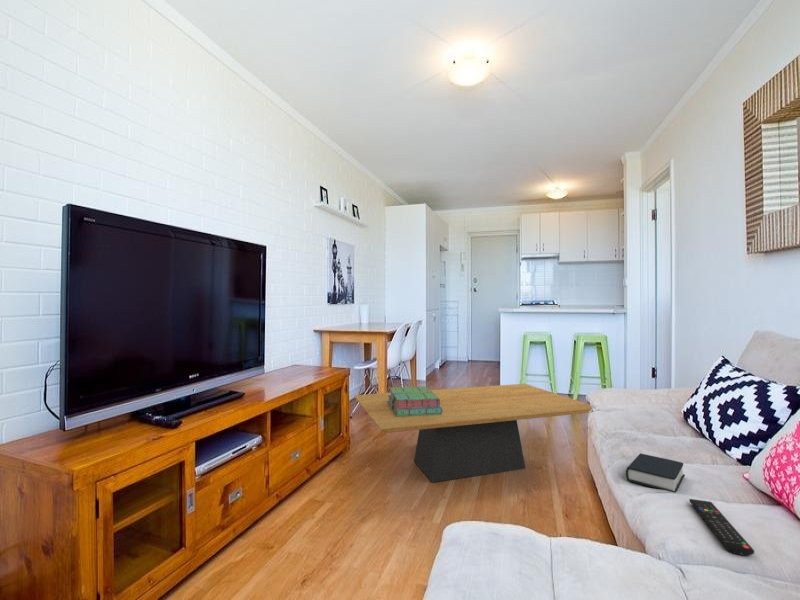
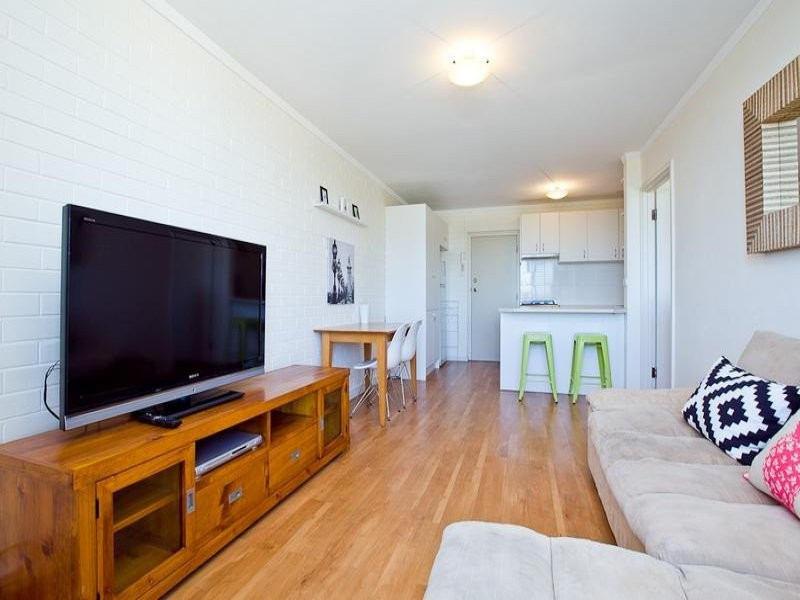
- remote control (718, 524)
- book (655, 471)
- stack of books (413, 399)
- coffee table (468, 432)
